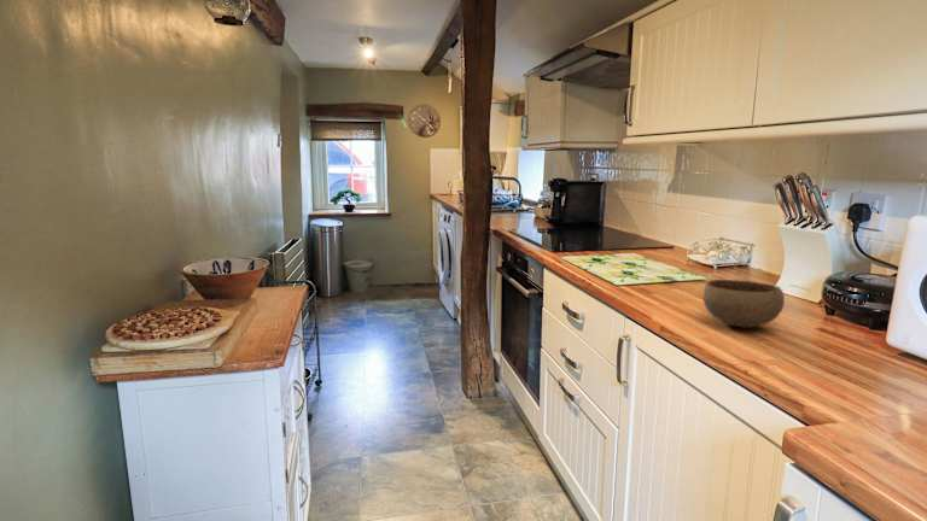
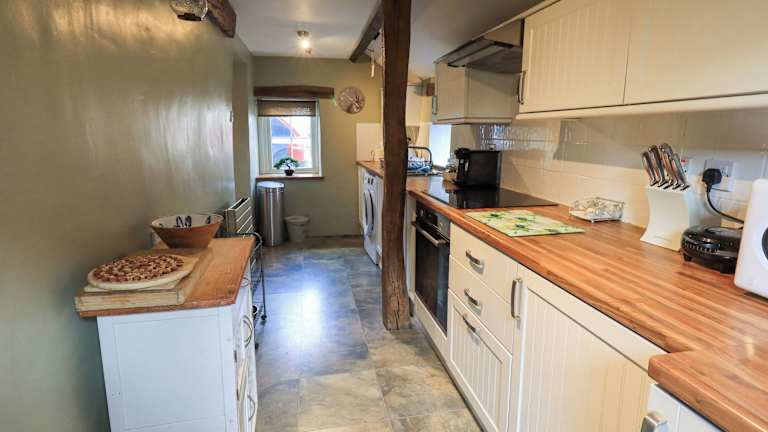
- bowl (741, 304)
